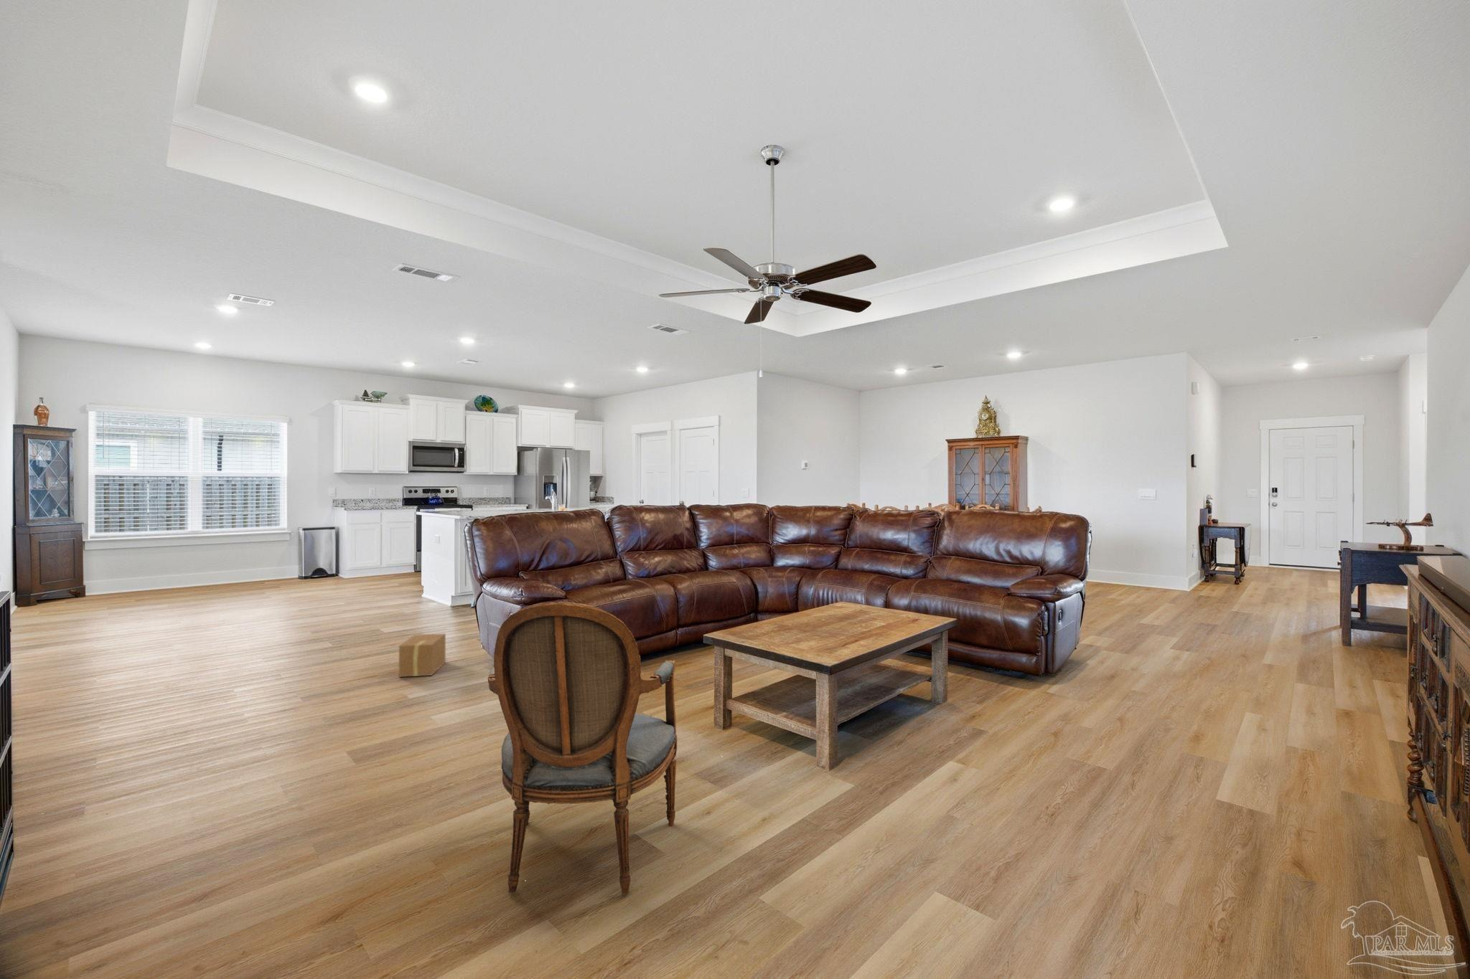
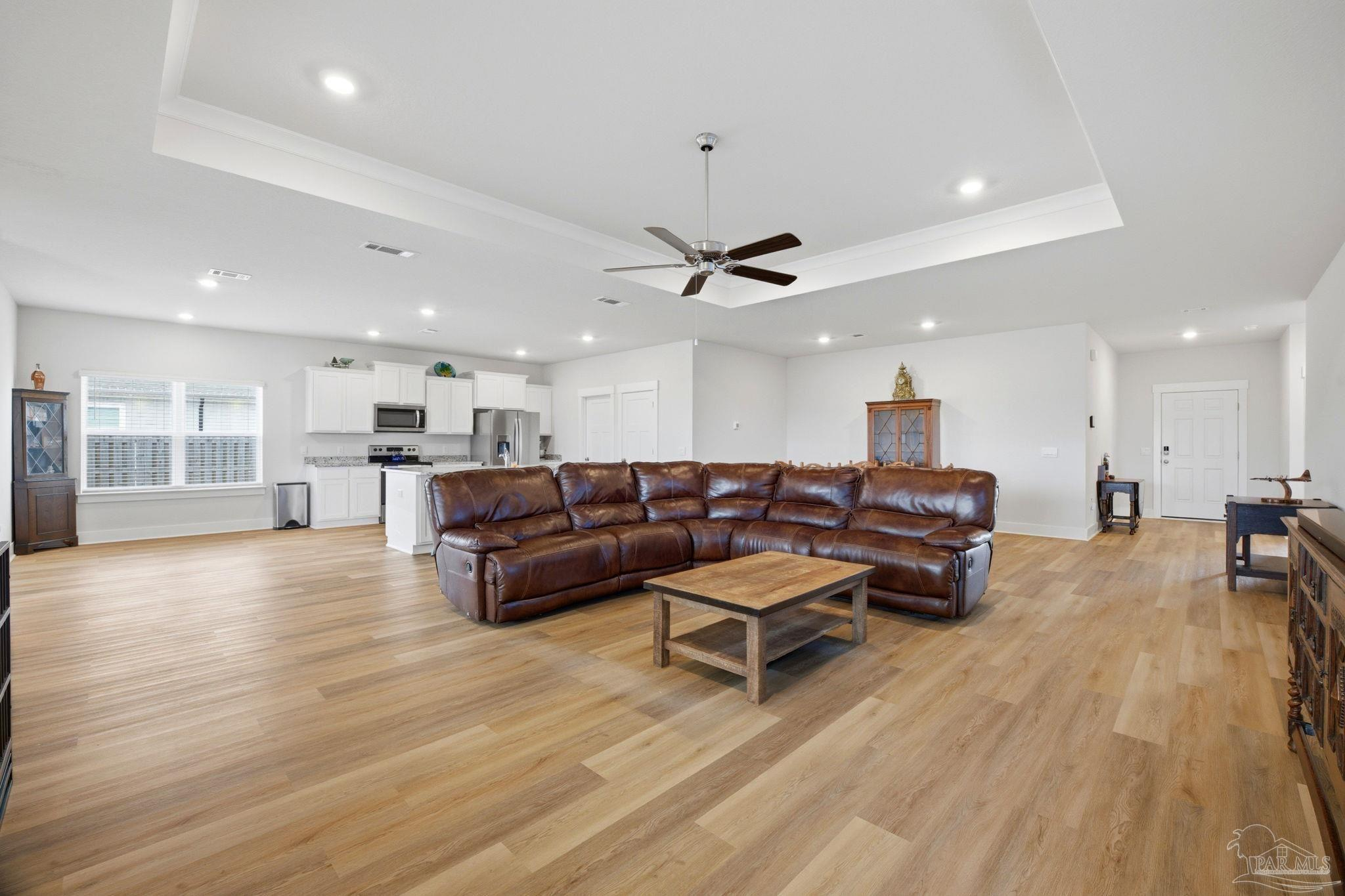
- armchair (581, 723)
- cardboard box (423, 654)
